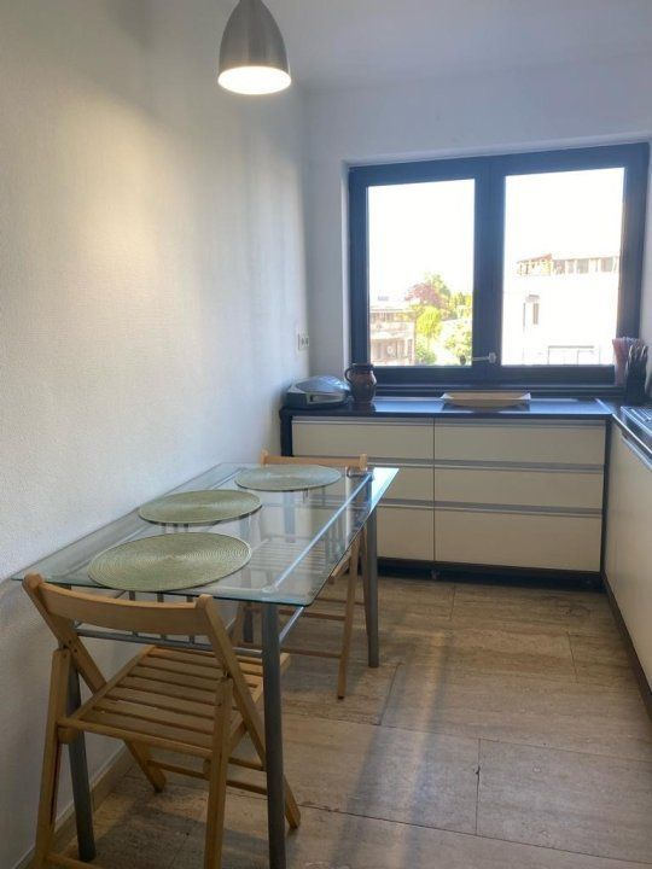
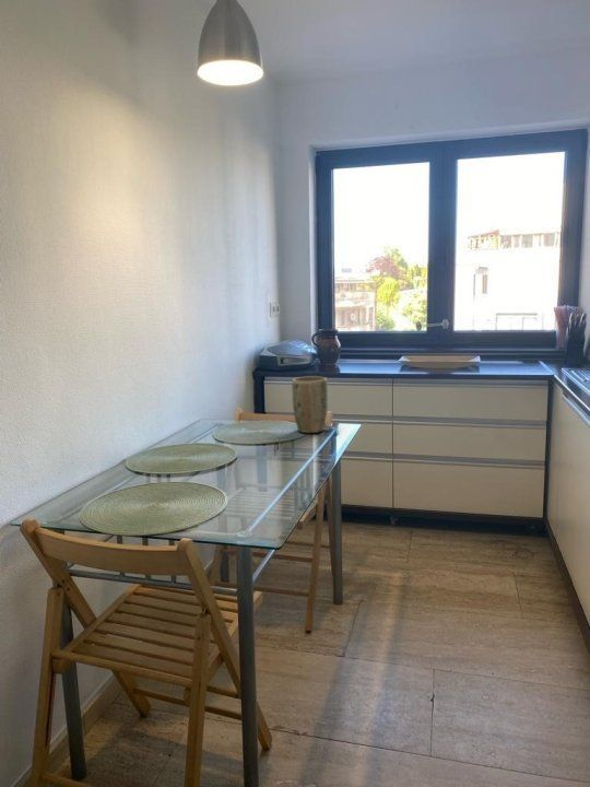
+ plant pot (310, 404)
